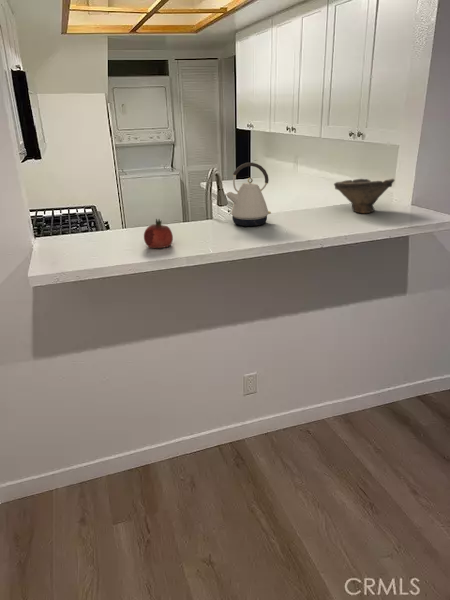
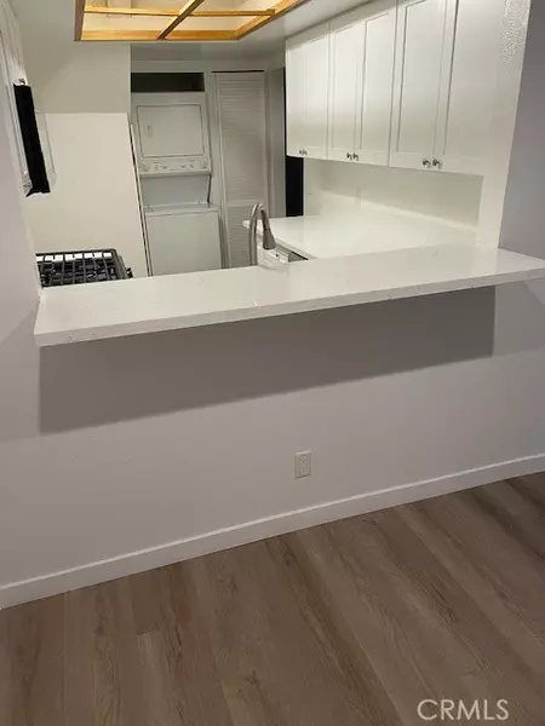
- bowl (362, 194)
- fruit (158, 232)
- kettle (248, 193)
